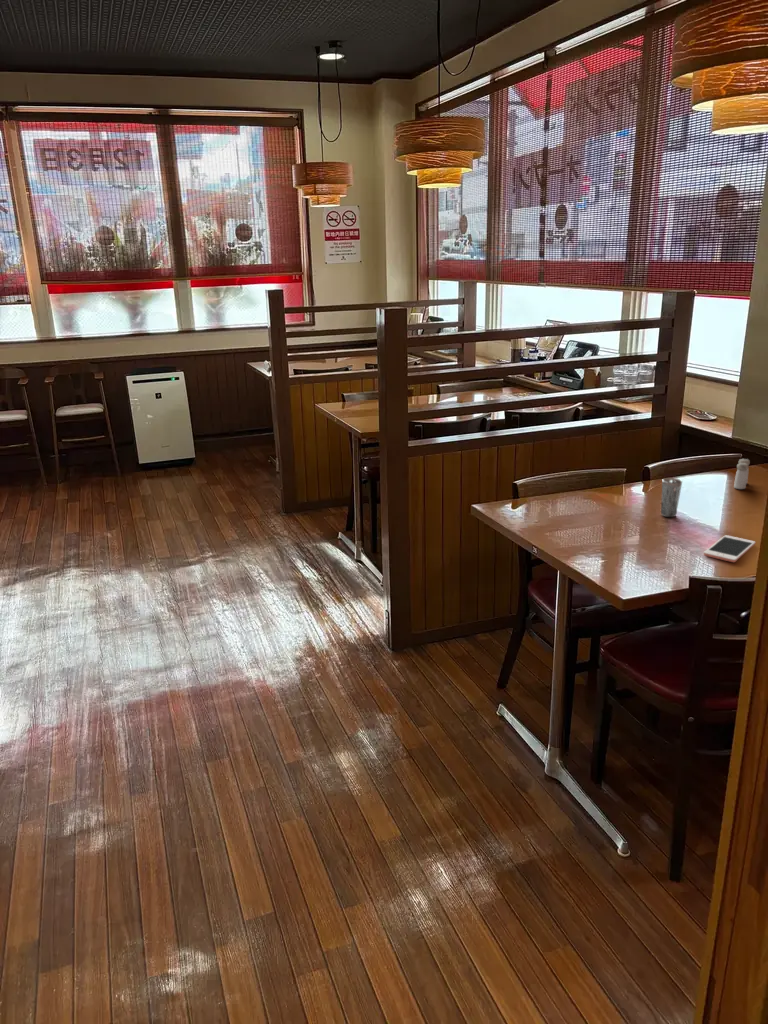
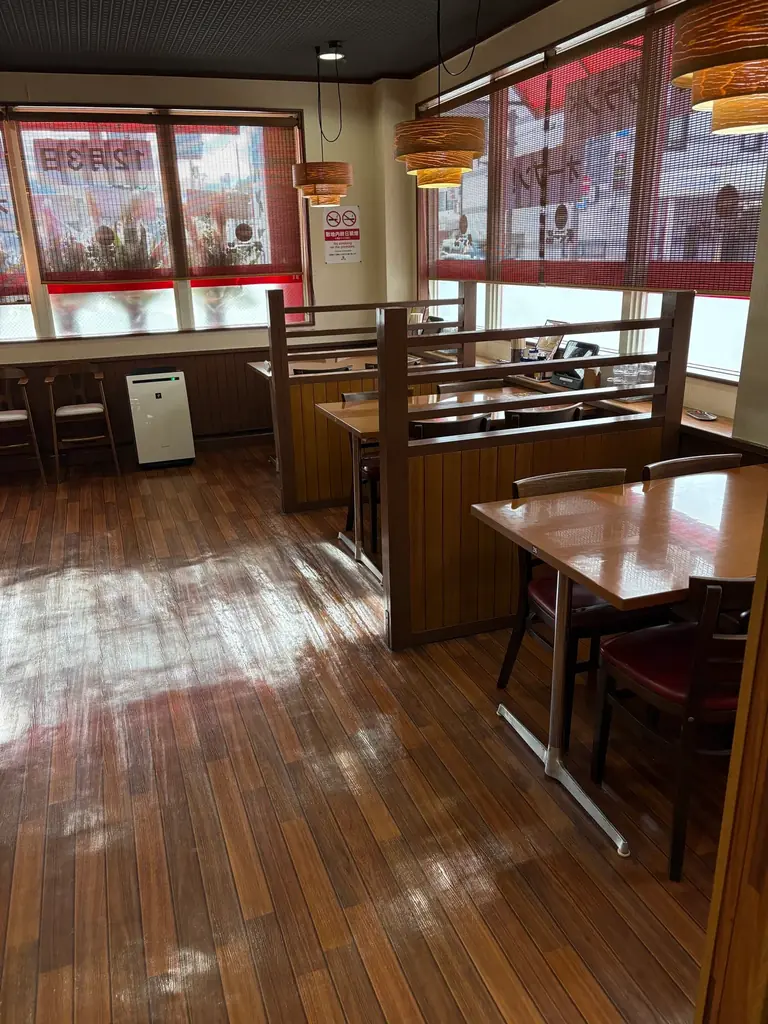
- salt and pepper shaker (742, 473)
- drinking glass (670, 497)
- cell phone (729, 548)
